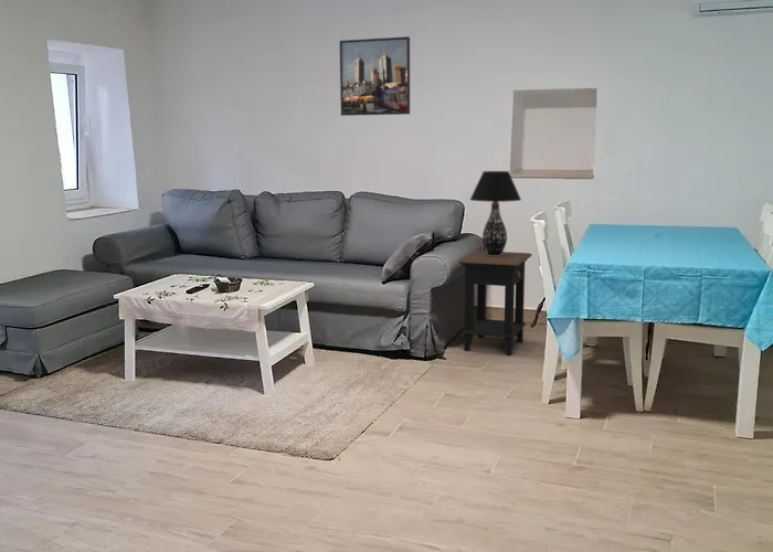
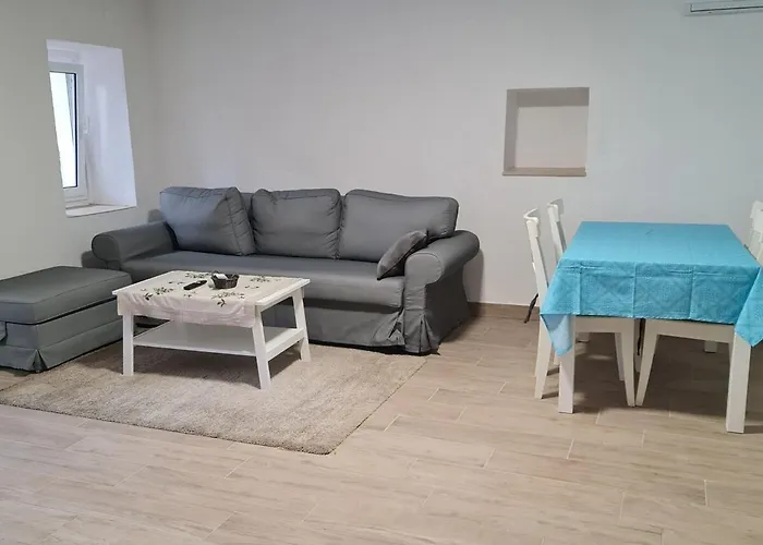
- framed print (374, 76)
- side table (485, 300)
- table lamp (495, 213)
